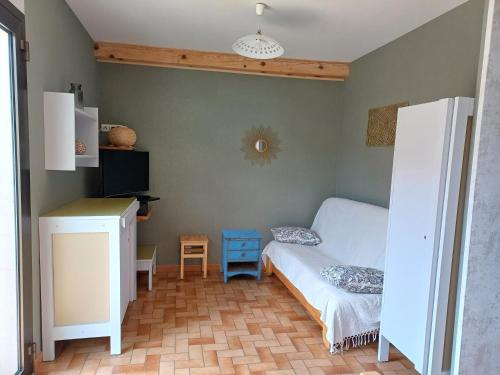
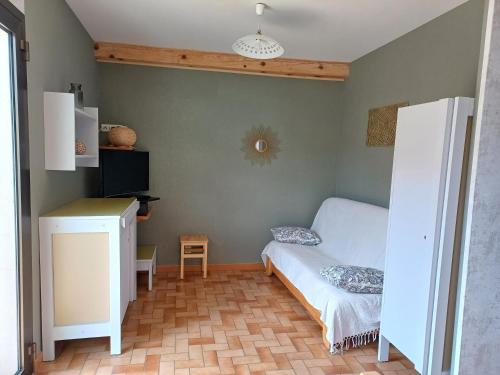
- nightstand (240, 254)
